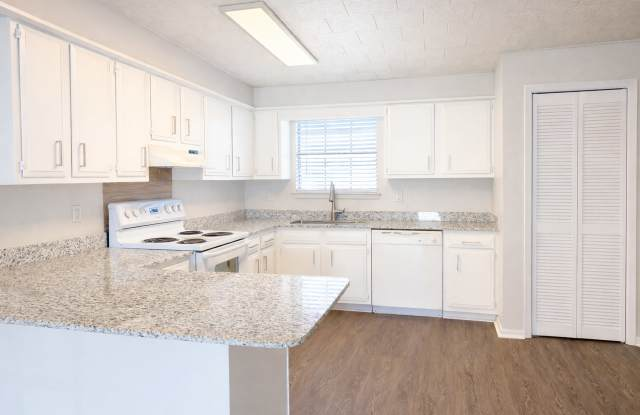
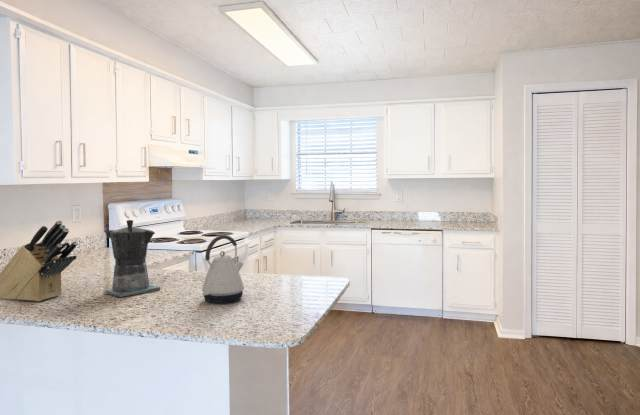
+ kettle (224, 267)
+ coffee maker (129, 255)
+ knife block (32, 259)
